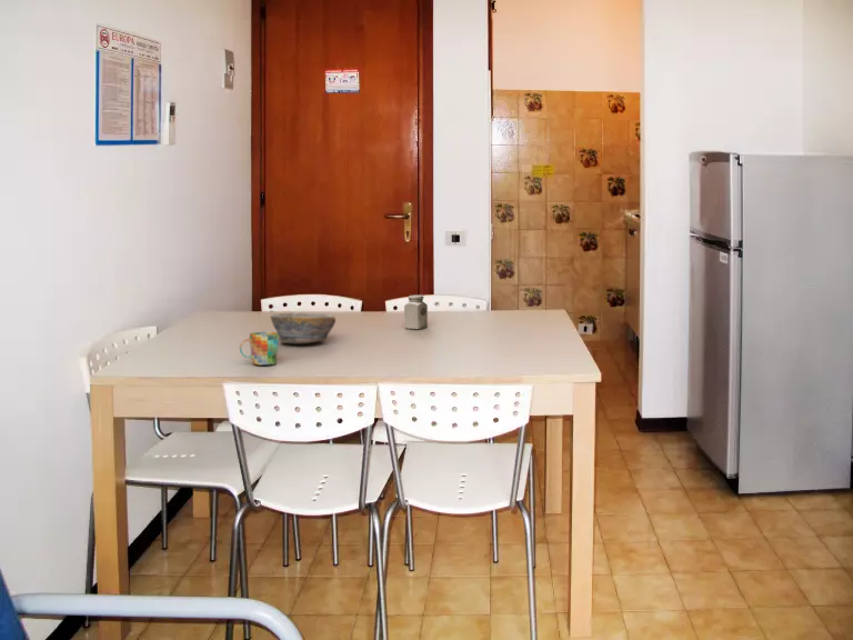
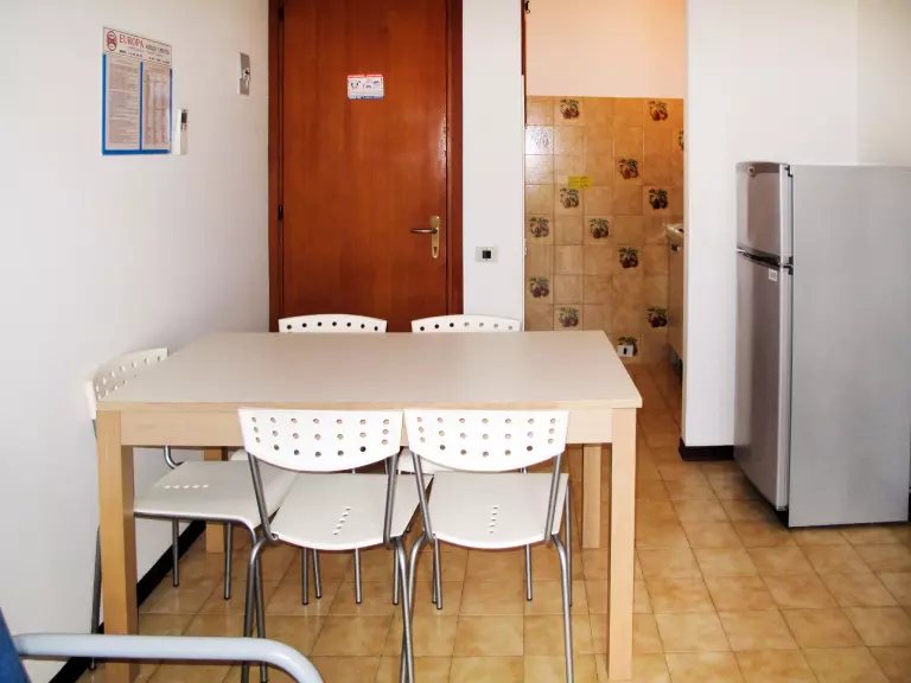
- mug (259, 349)
- bowl (303, 328)
- salt shaker (415, 311)
